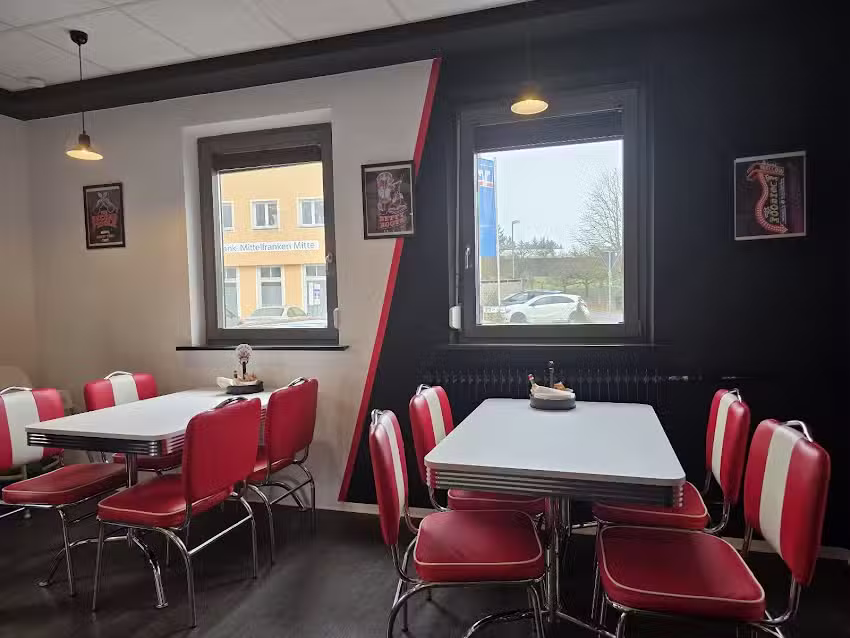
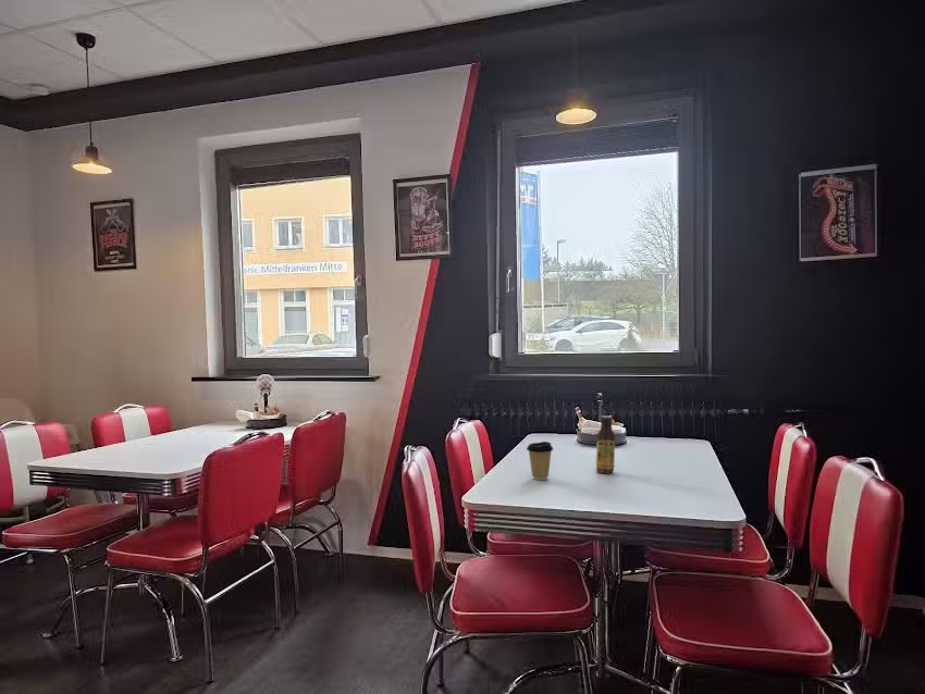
+ sauce bottle (605, 444)
+ coffee cup (540, 460)
